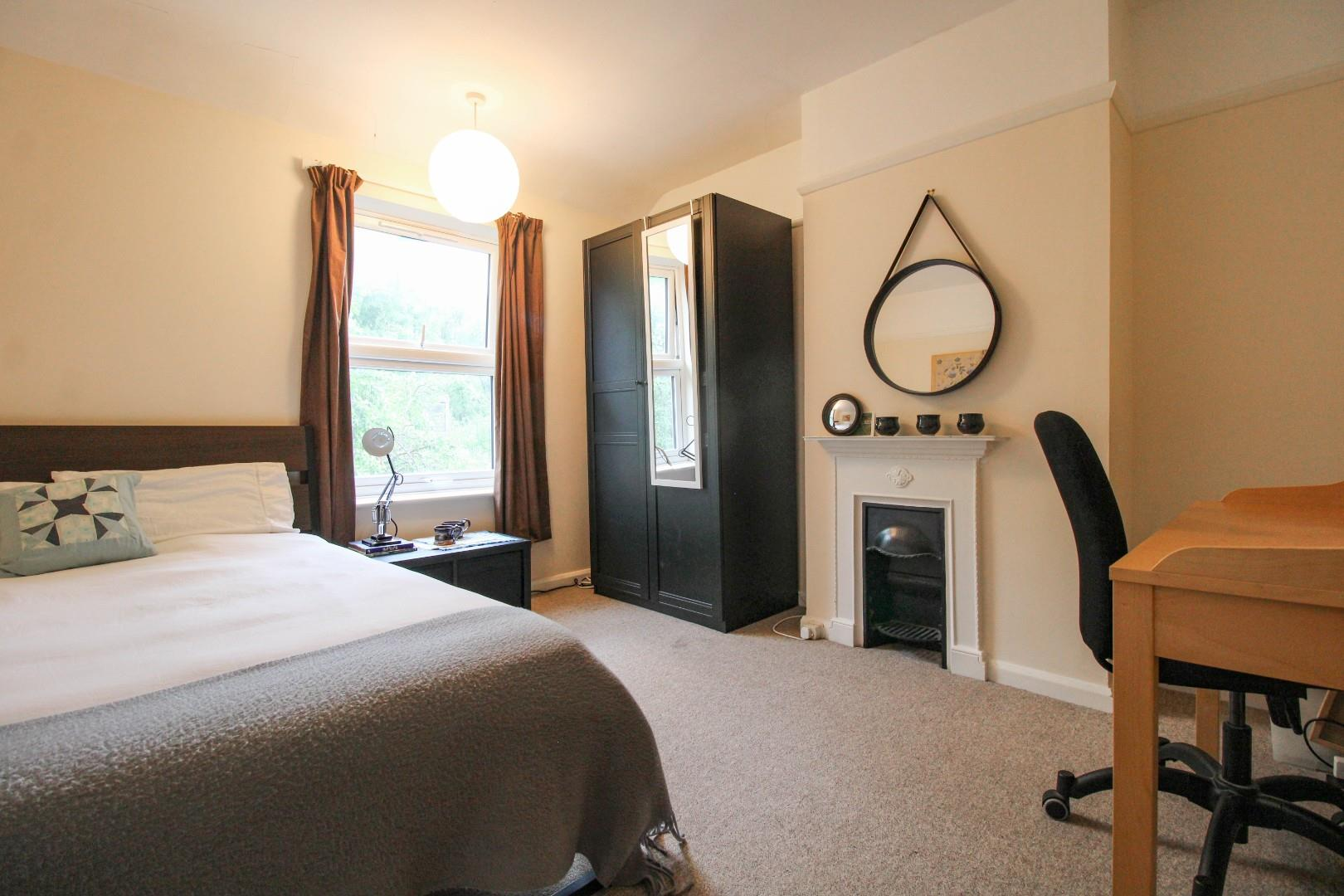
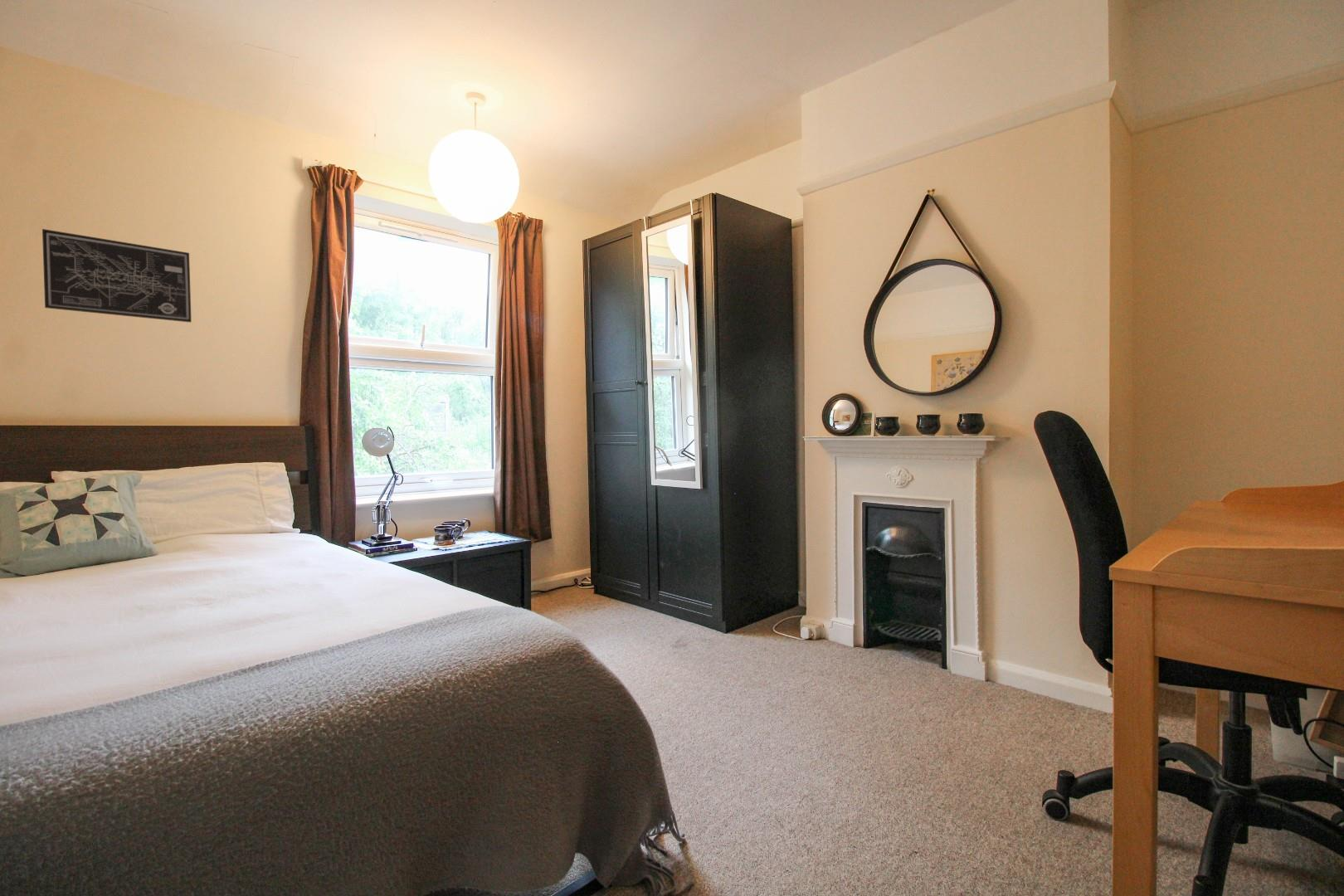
+ wall art (121, 279)
